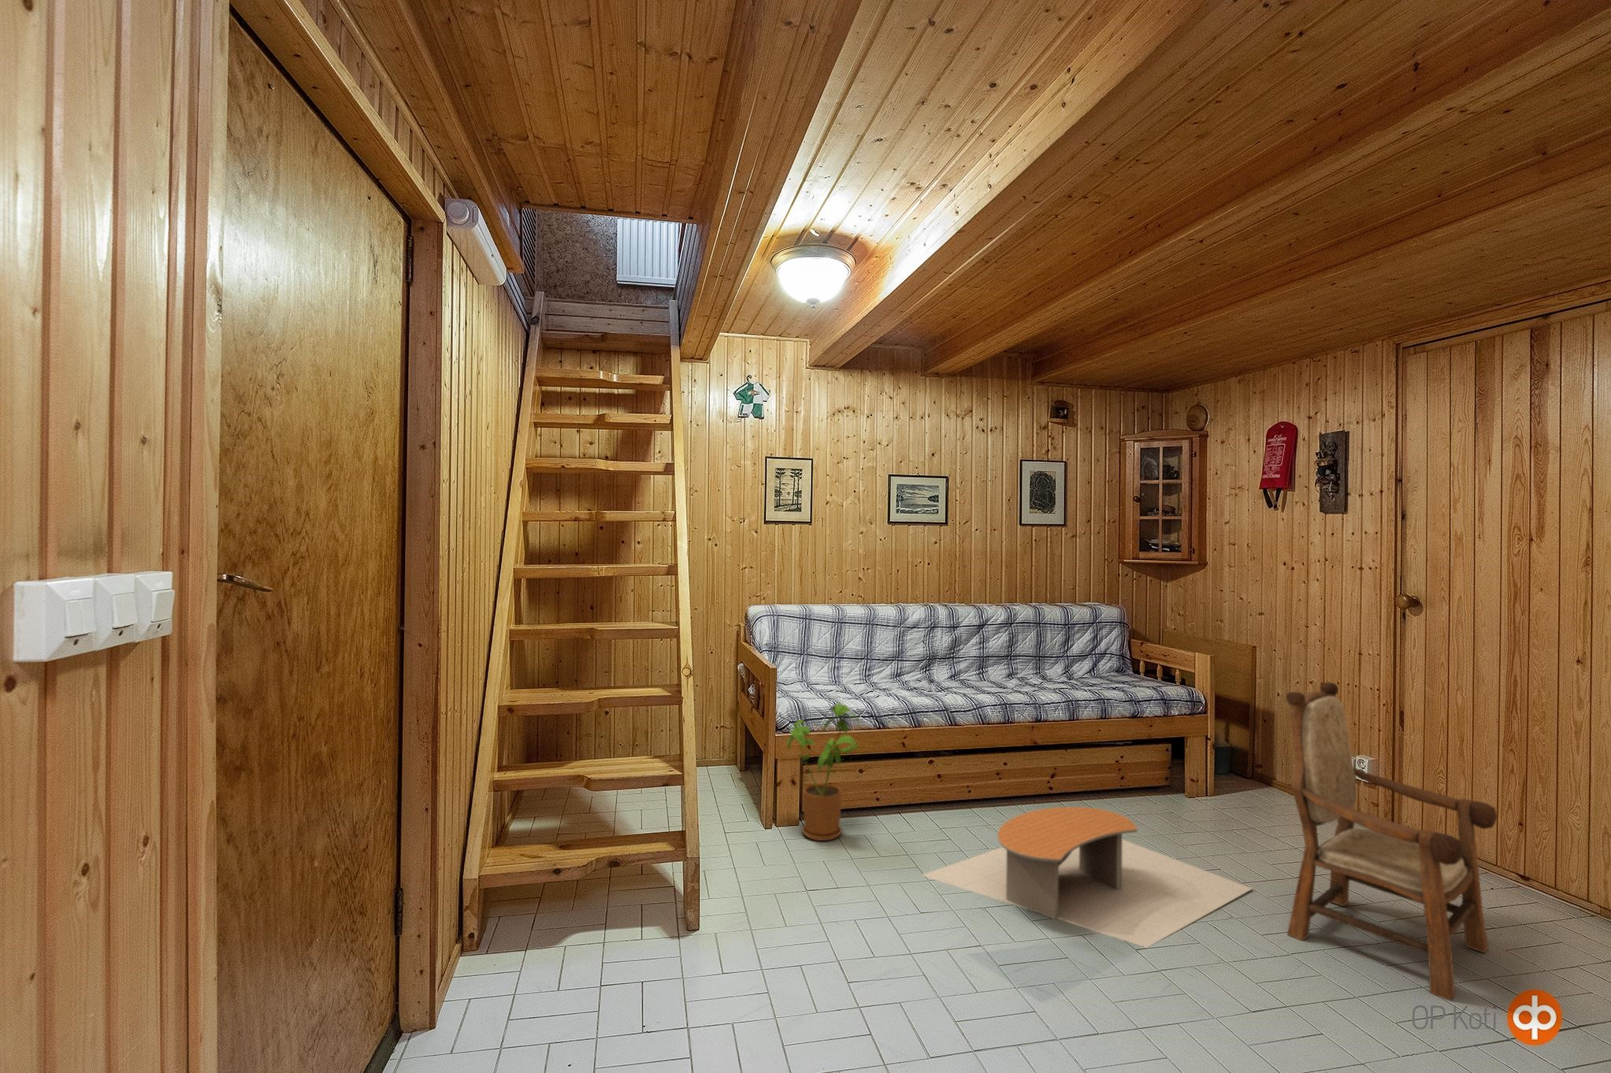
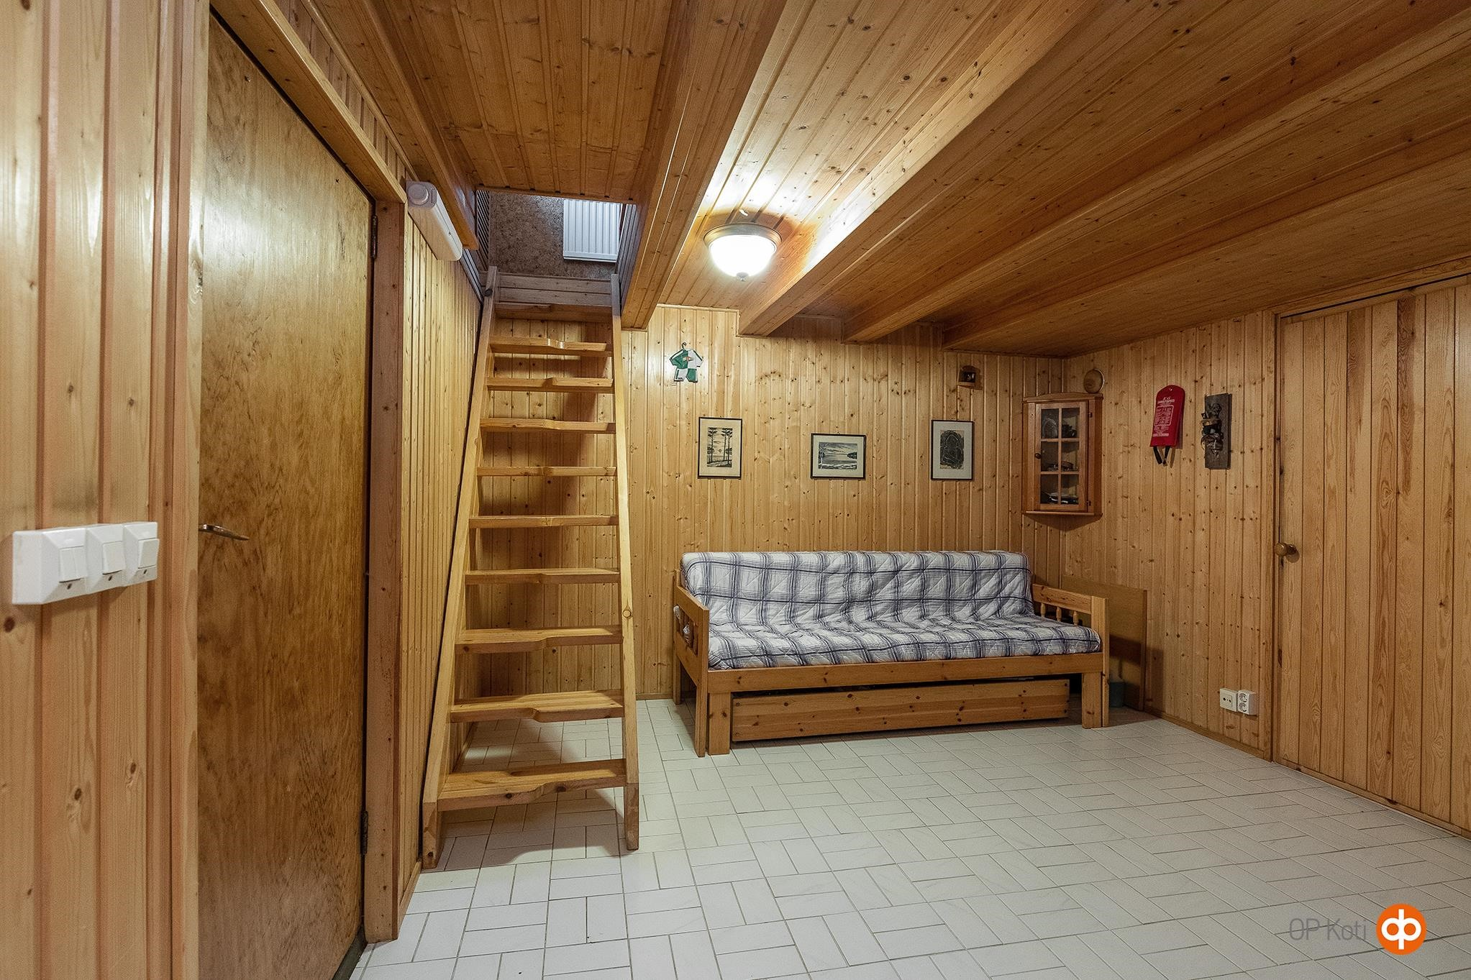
- armchair (1383, 819)
- coffee table (1062, 860)
- house plant (828, 770)
